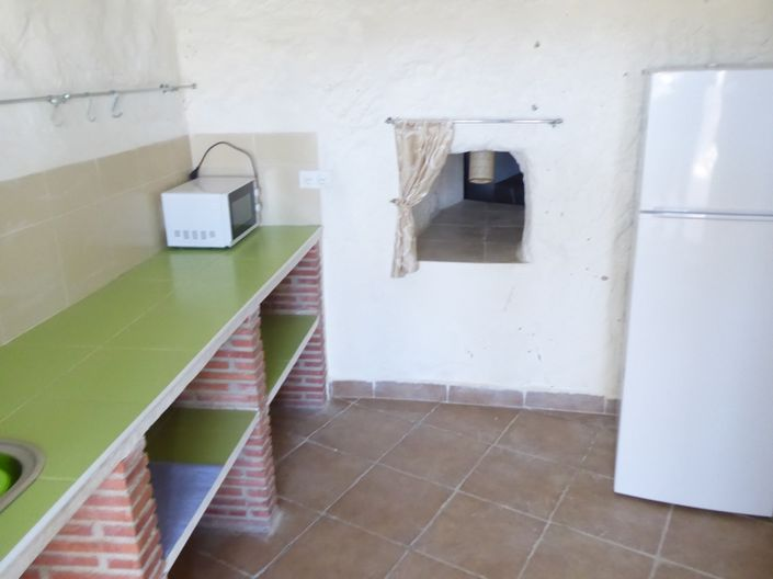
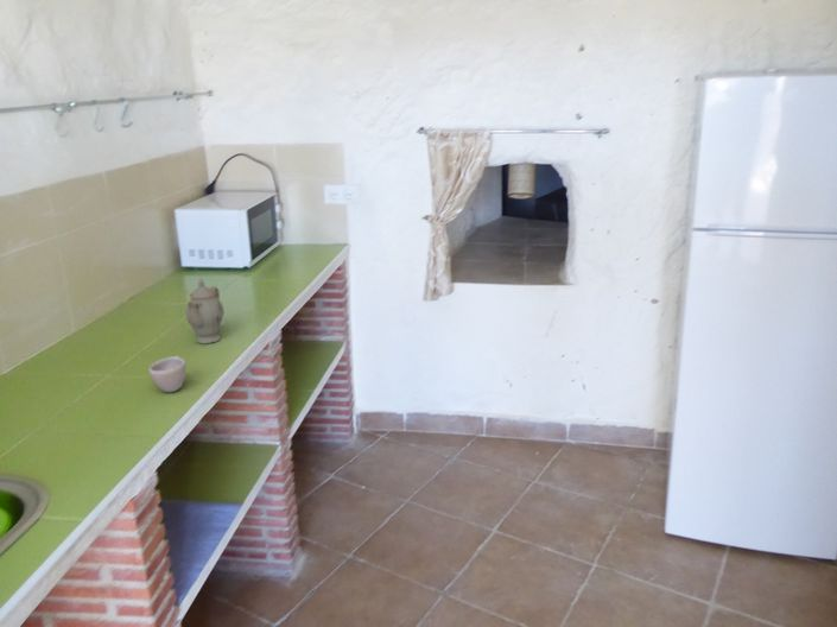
+ cup (170, 374)
+ chinaware (204, 309)
